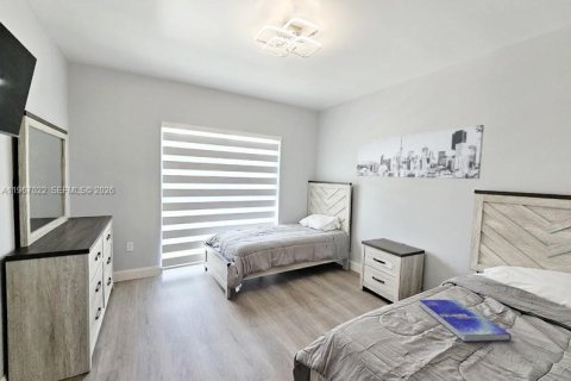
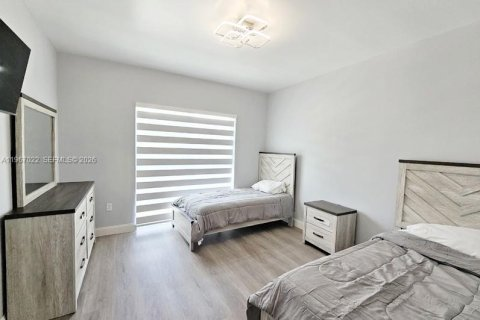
- wall art (406, 156)
- book (459, 318)
